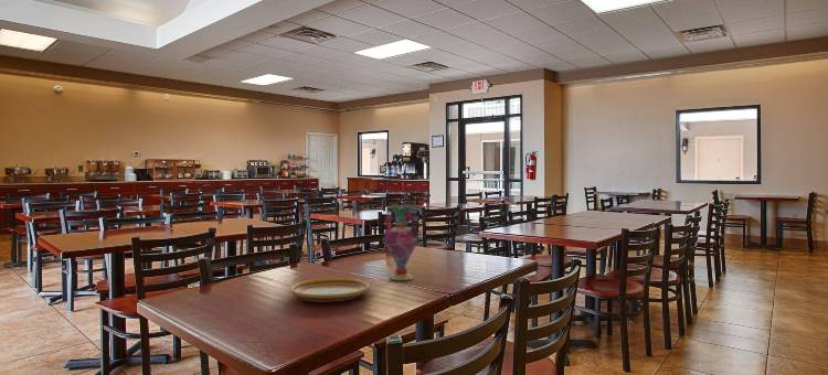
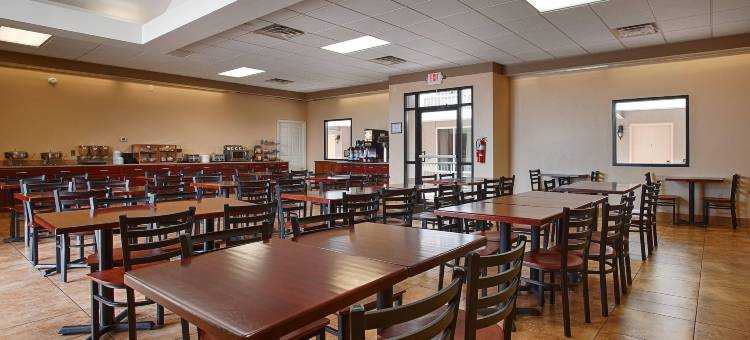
- vase (401, 242)
- plate (330, 290)
